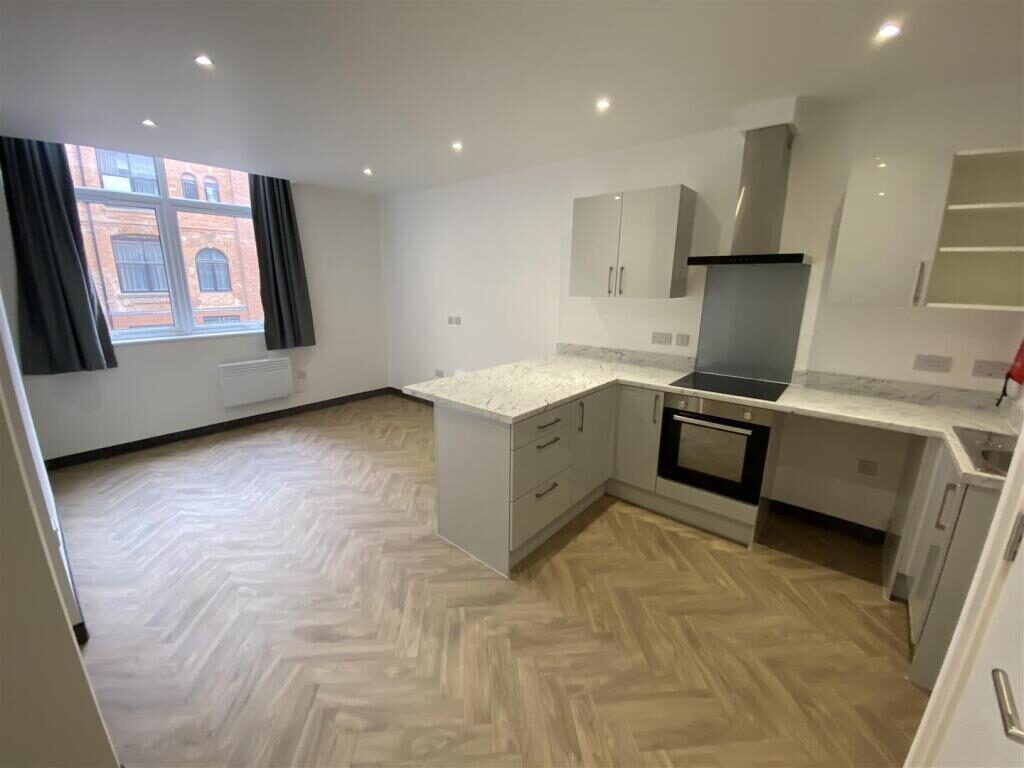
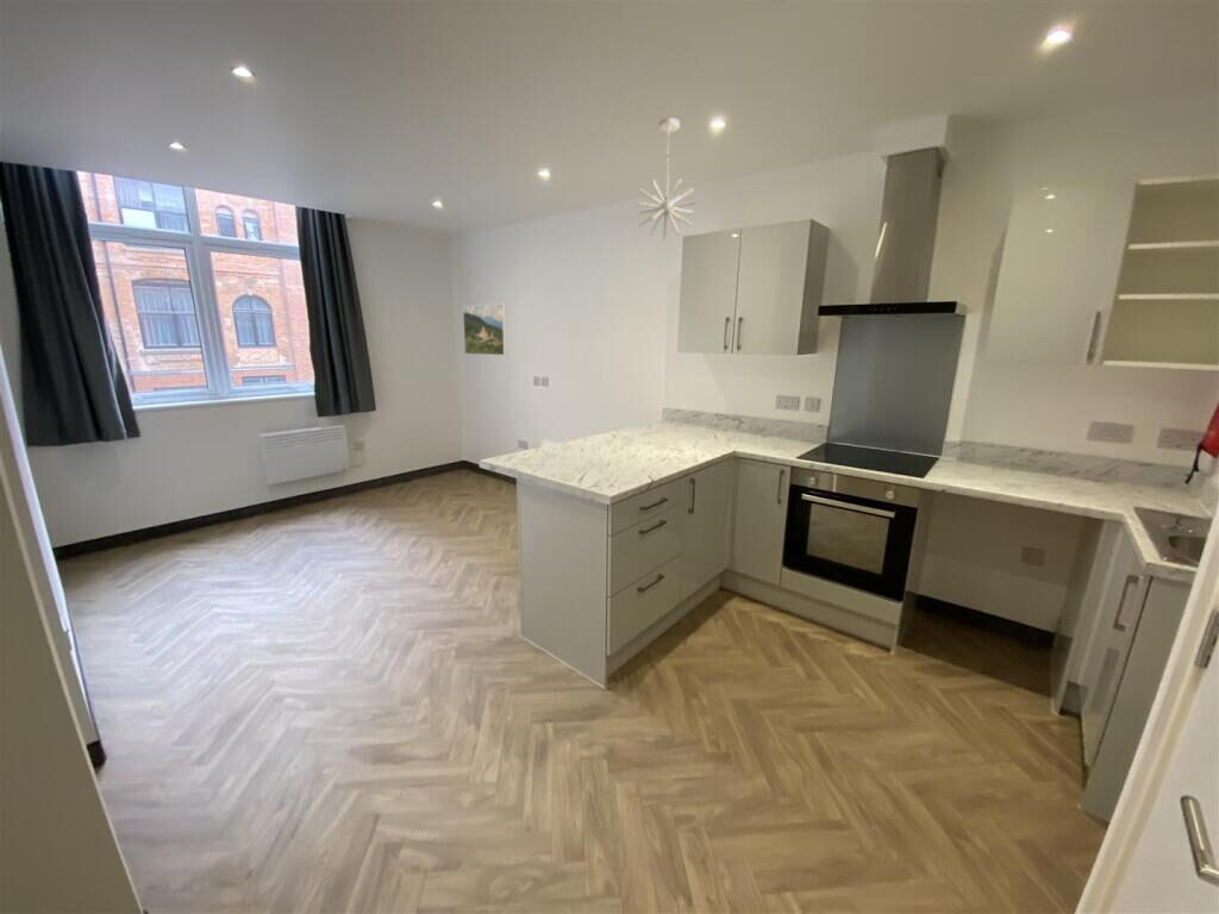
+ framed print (483, 330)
+ pendant light (667, 181)
